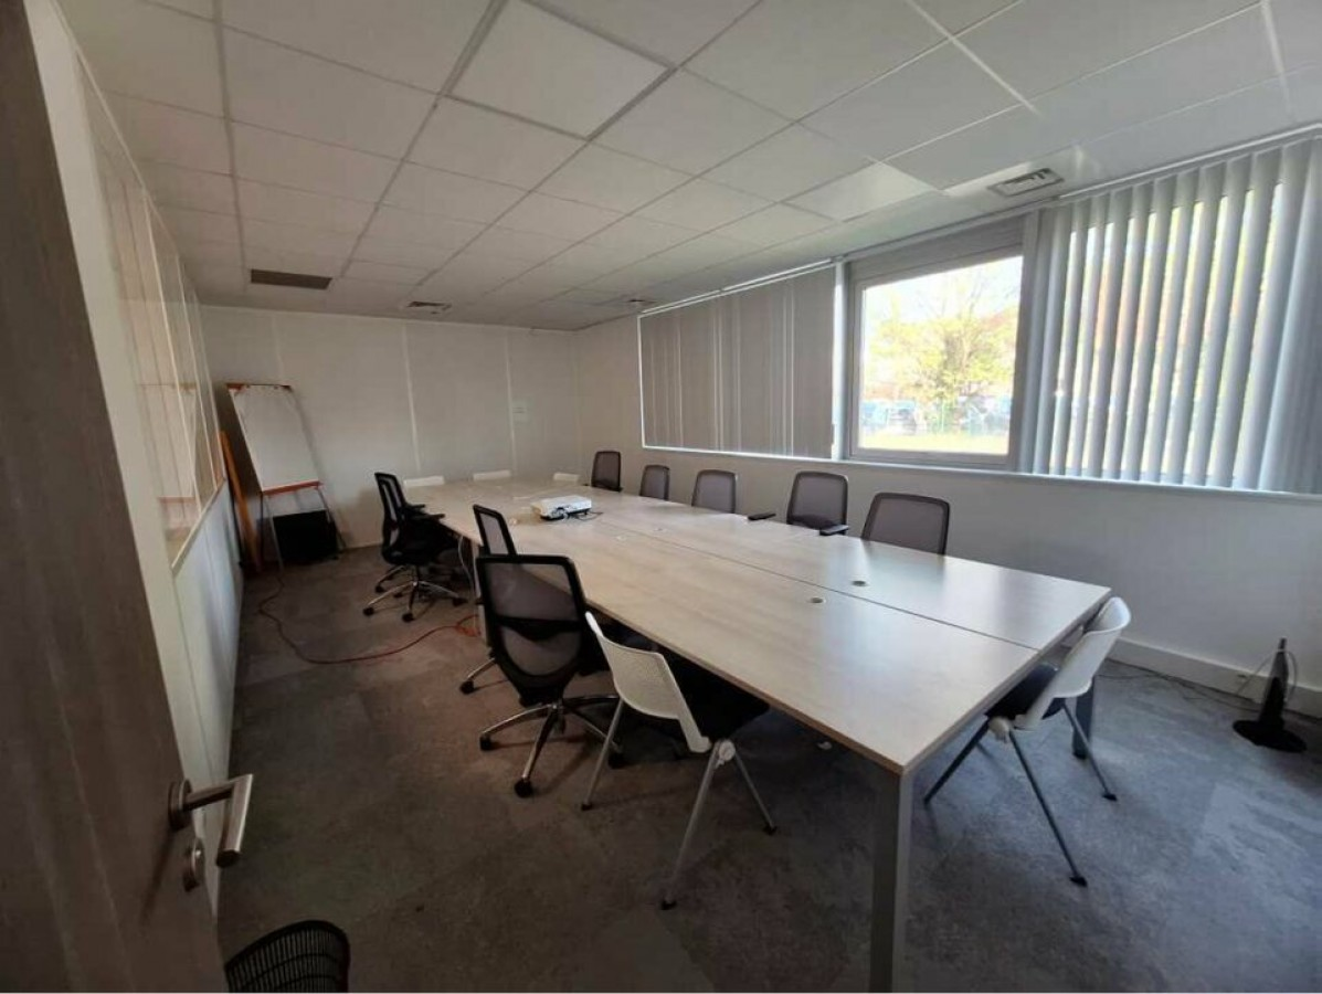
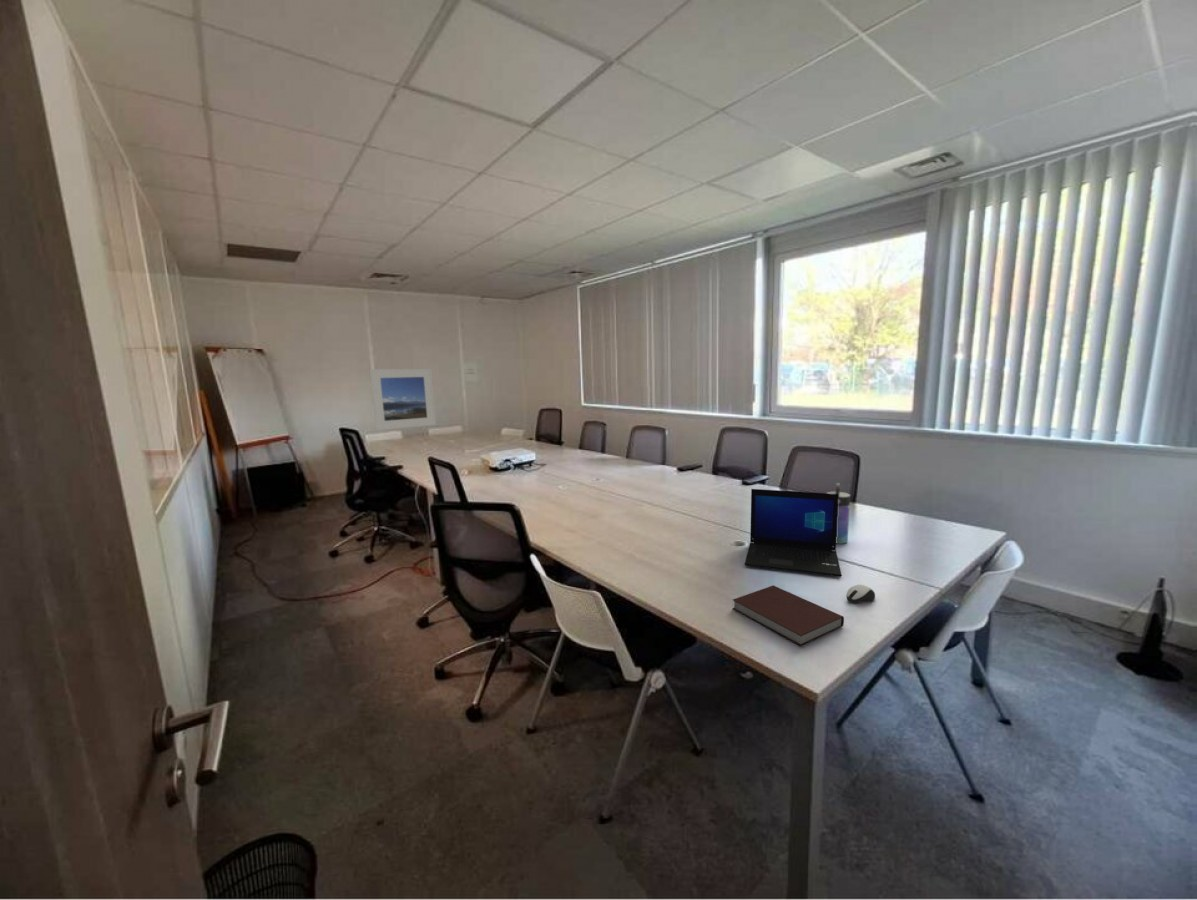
+ notebook (785, 612)
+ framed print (404, 398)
+ water bottle (838, 511)
+ computer mouse (860, 592)
+ laptop (792, 529)
